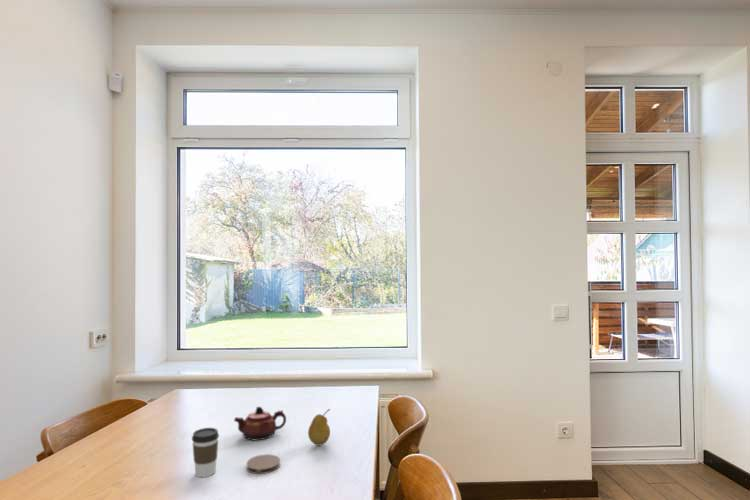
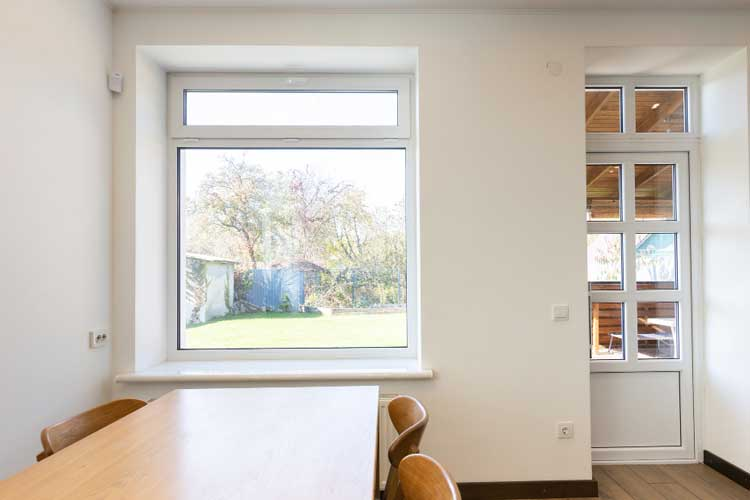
- teapot (260, 420)
- coffee cup (205, 452)
- fruit (319, 427)
- coaster (263, 463)
